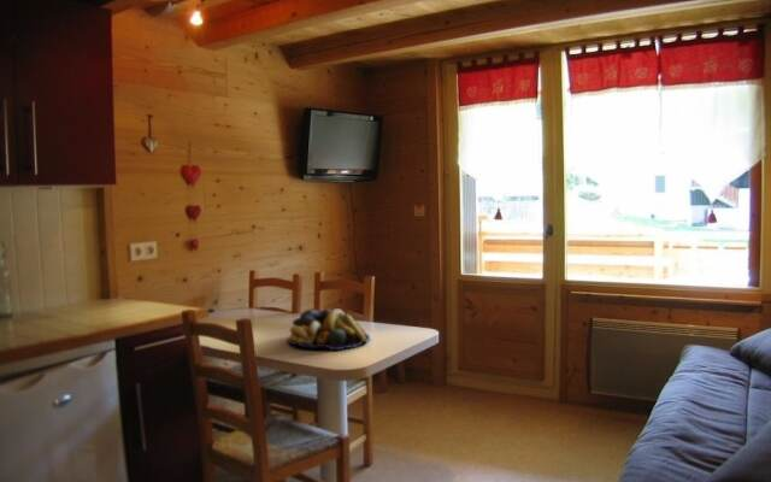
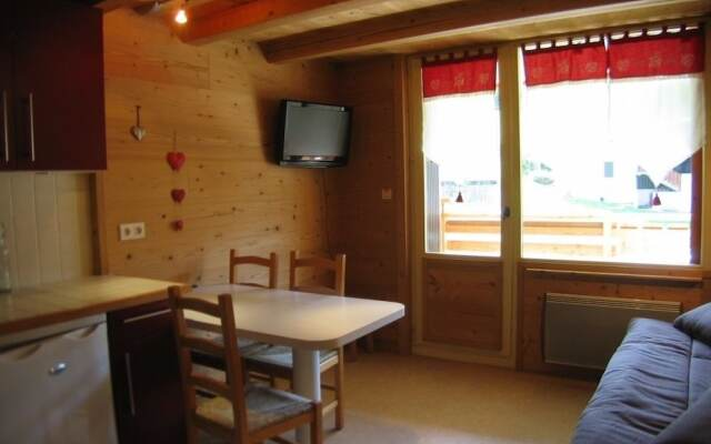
- fruit bowl (329, 324)
